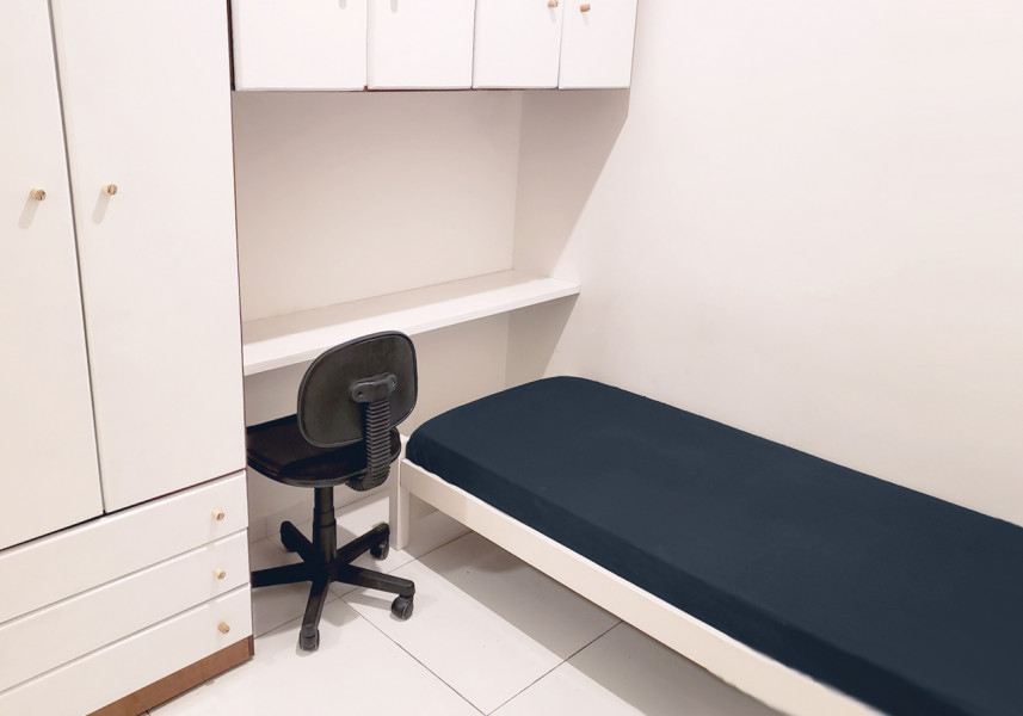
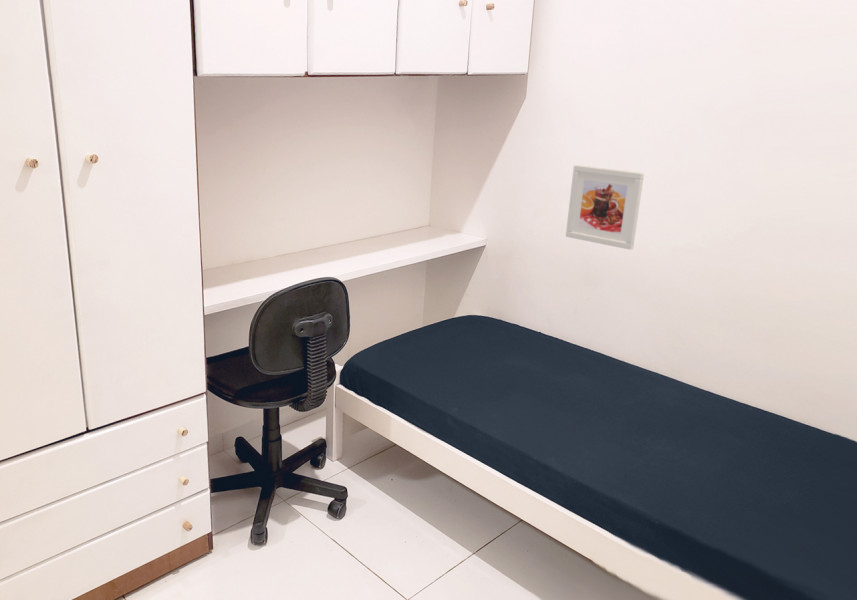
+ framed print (602, 206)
